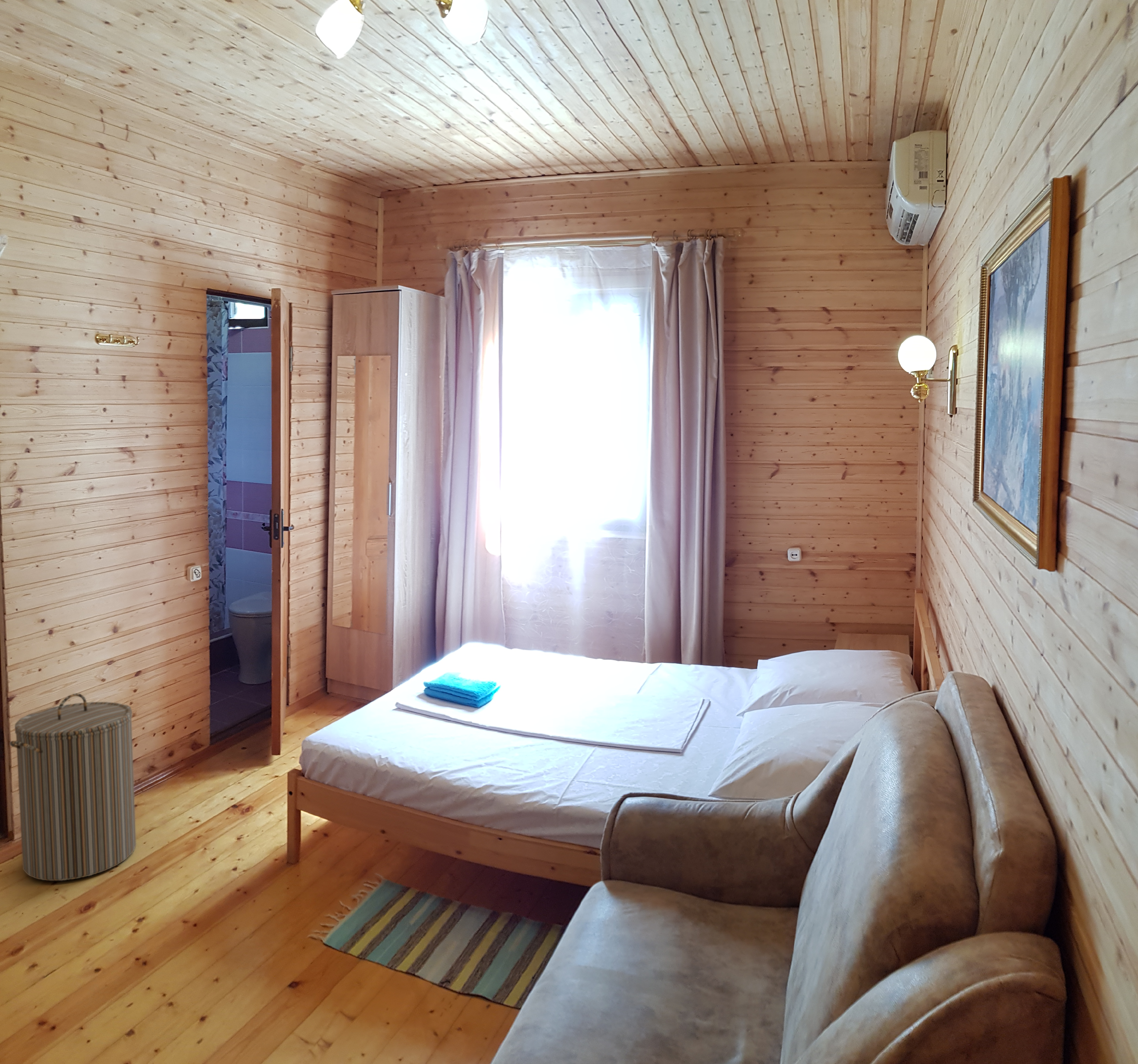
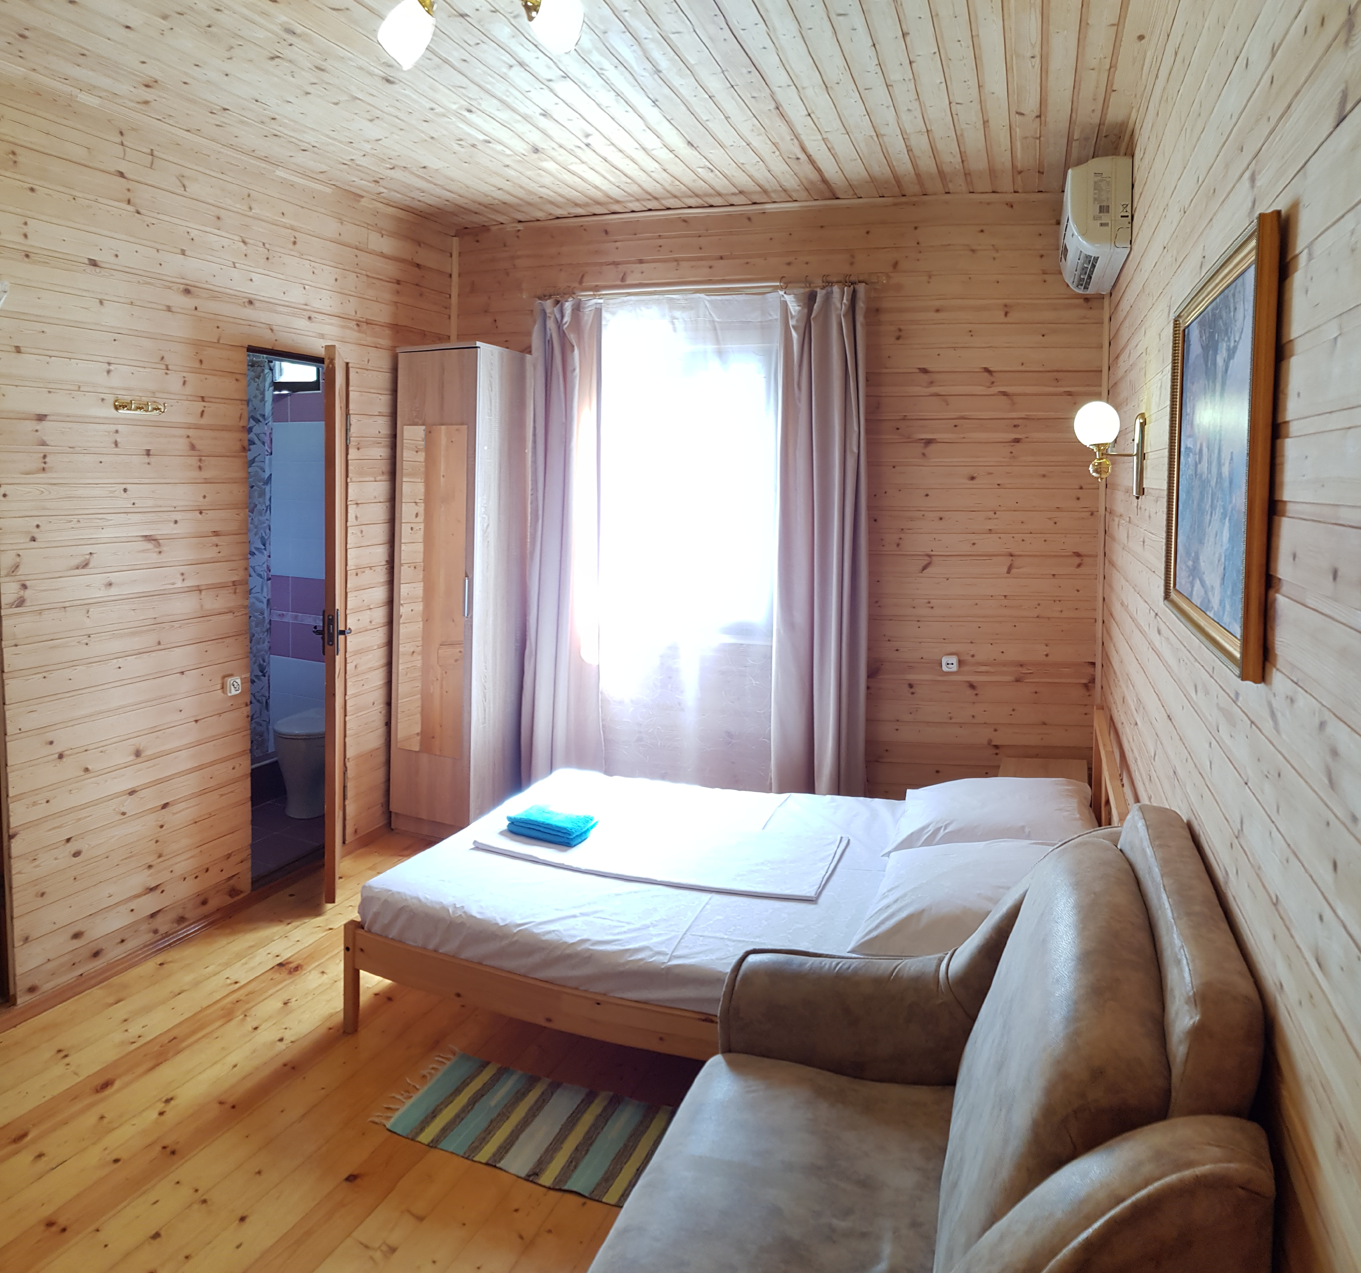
- laundry hamper (78, 776)
